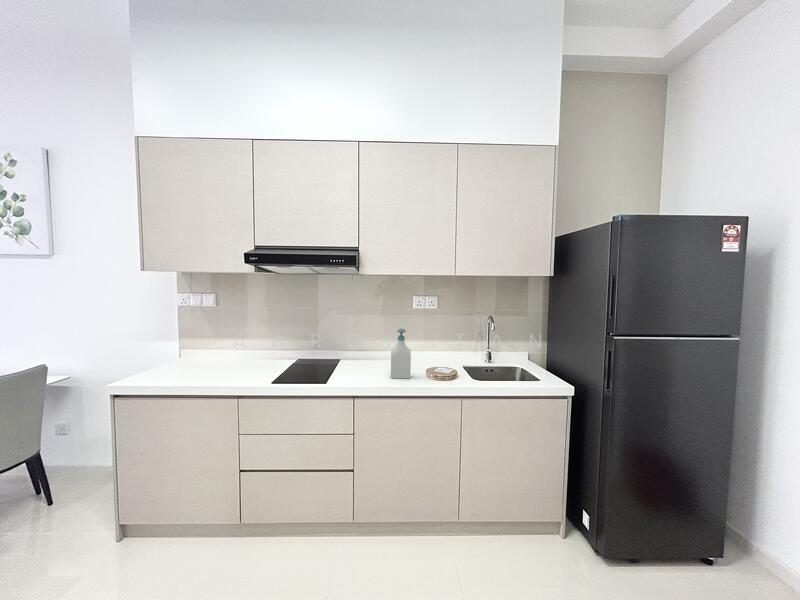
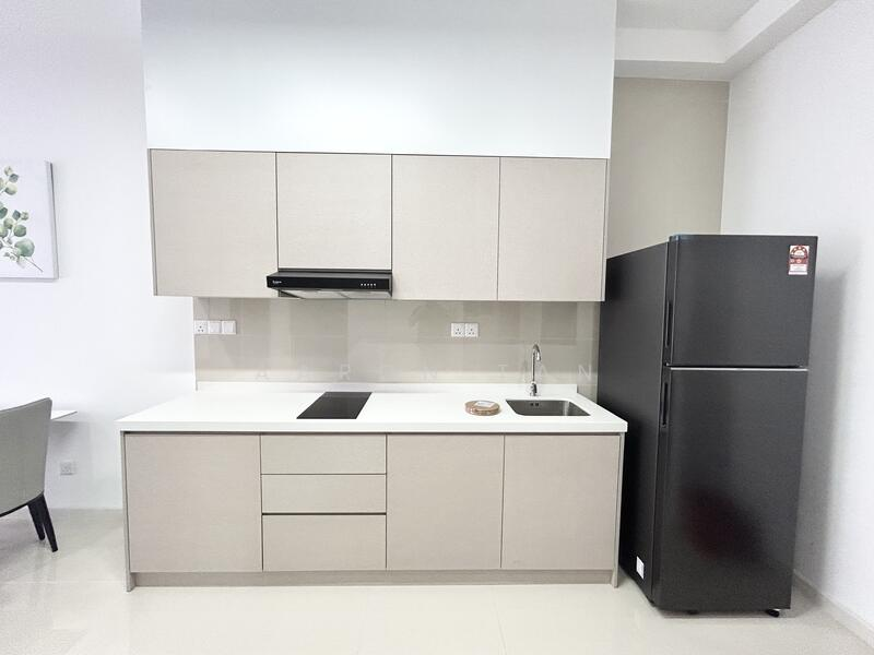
- soap bottle (400, 353)
